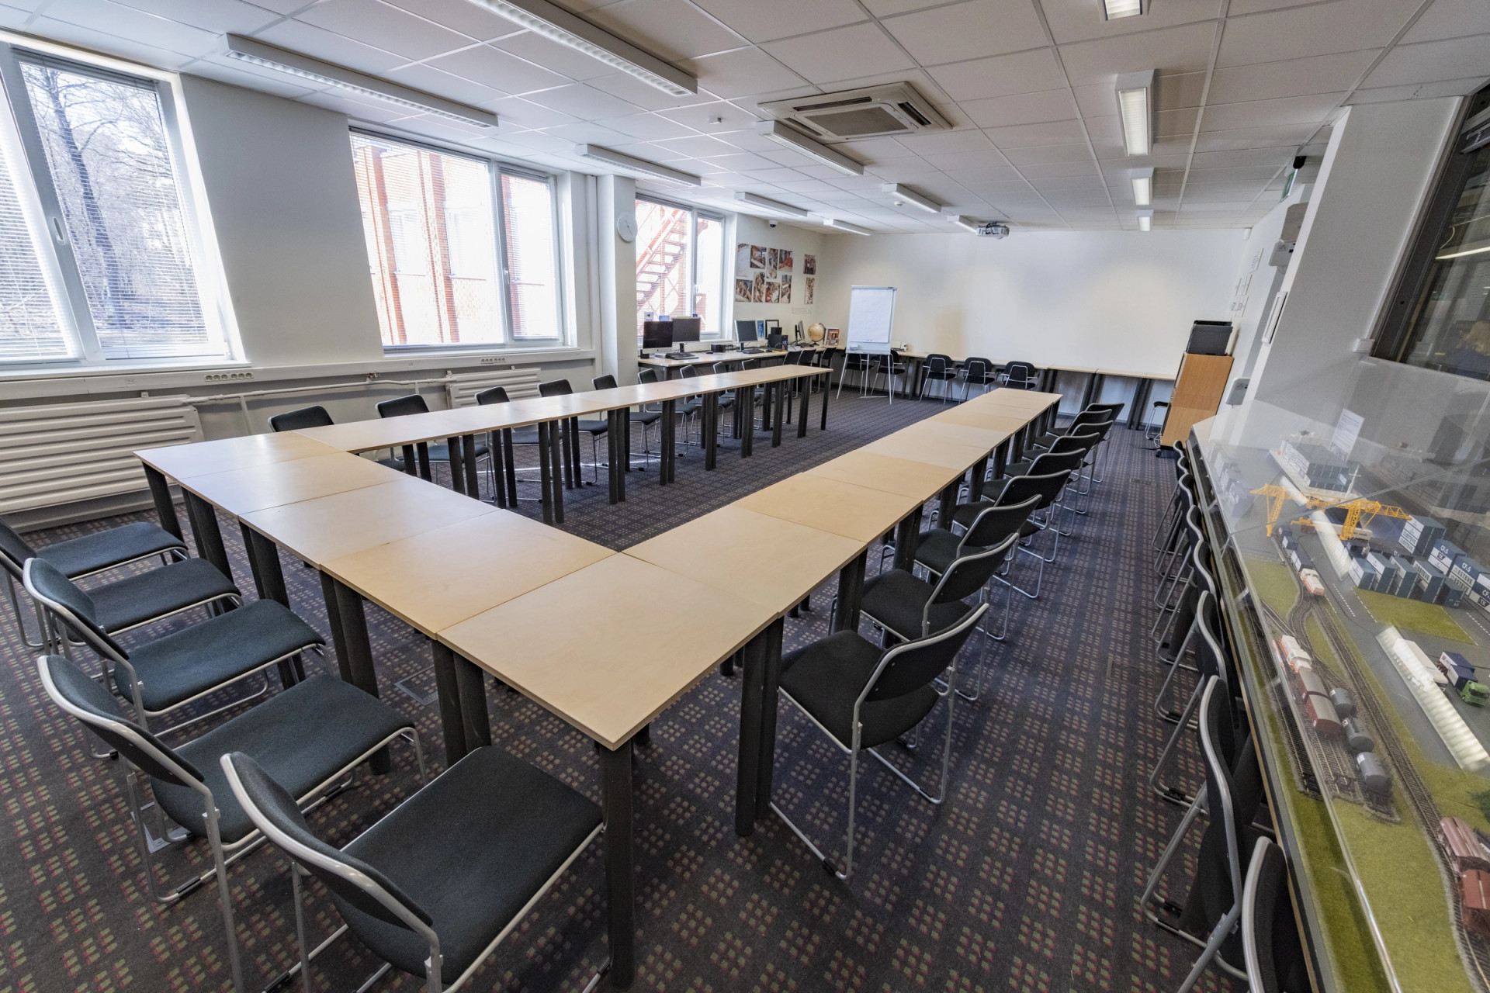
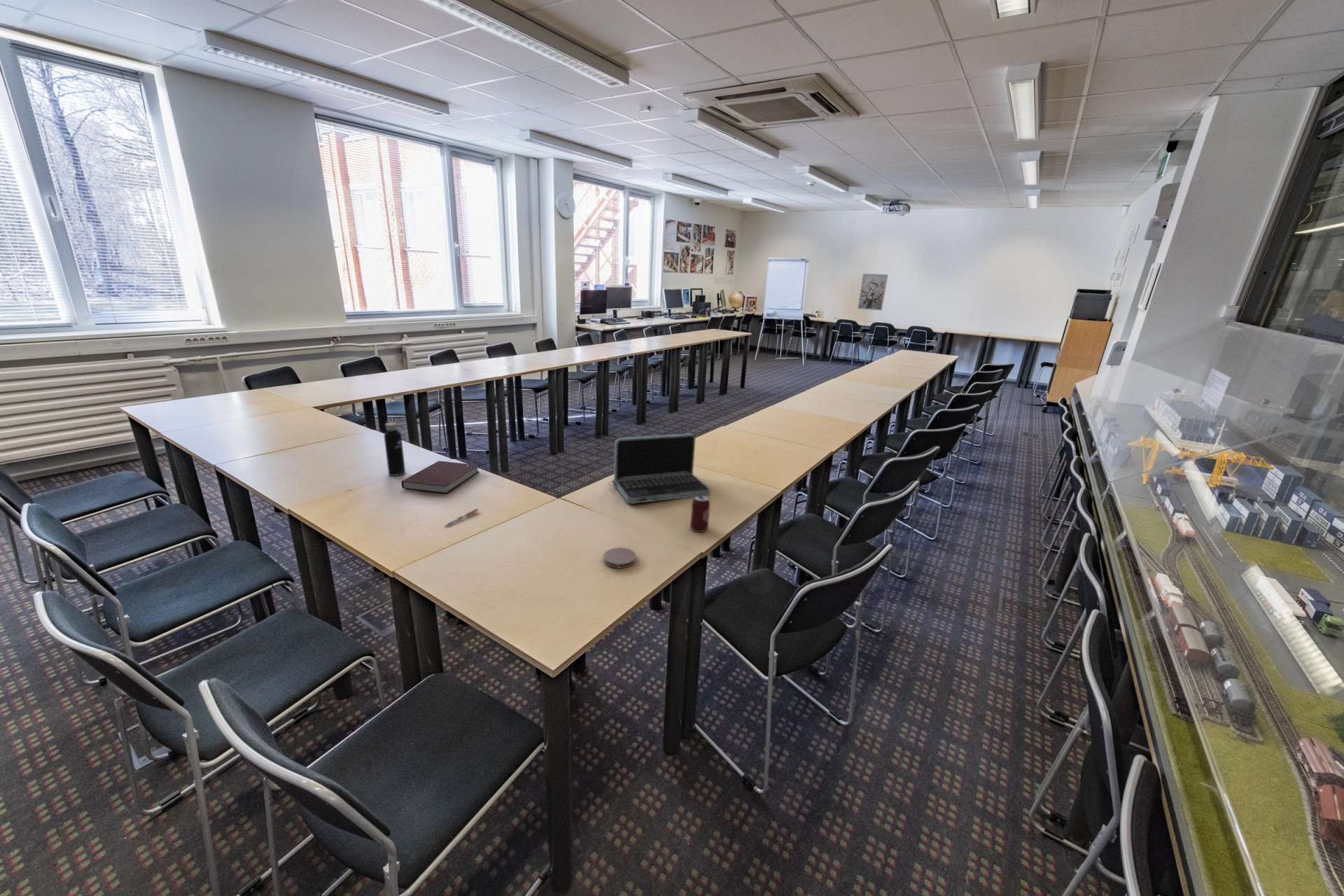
+ laptop (659, 465)
+ beverage can (700, 512)
+ notebook (442, 476)
+ water bottle (393, 446)
+ pen (462, 517)
+ wall art (872, 292)
+ coaster (620, 557)
